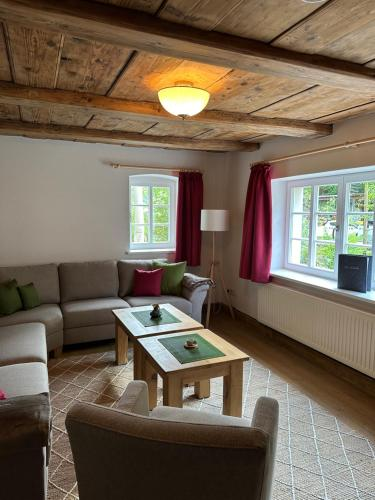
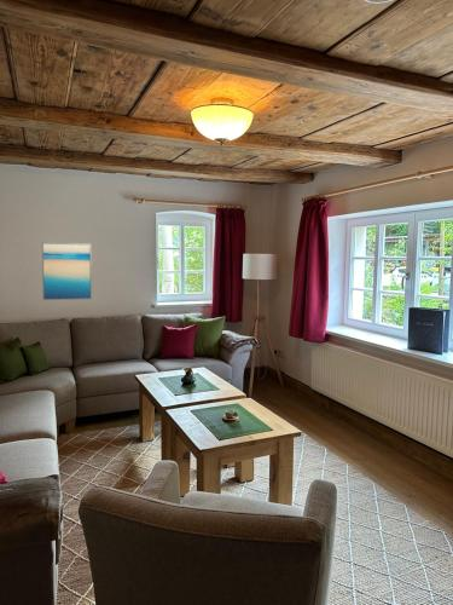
+ wall art (66, 271)
